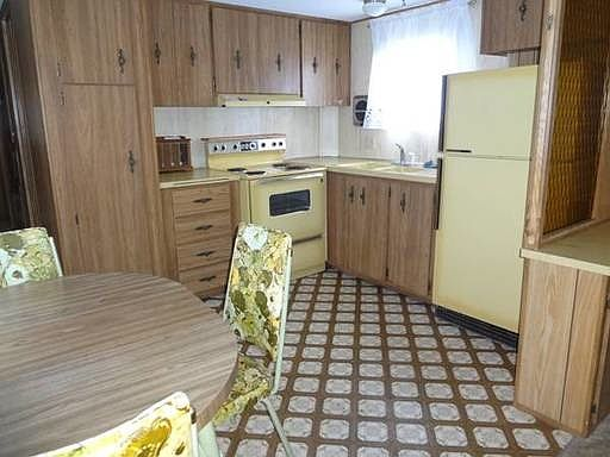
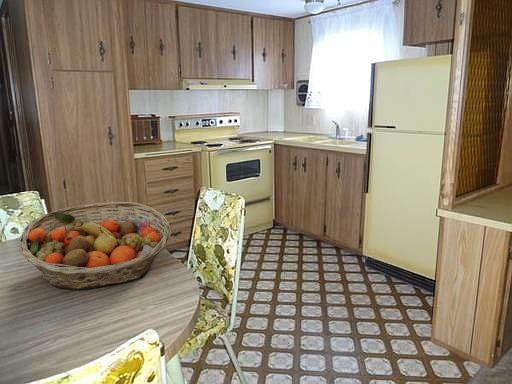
+ fruit basket (99, 242)
